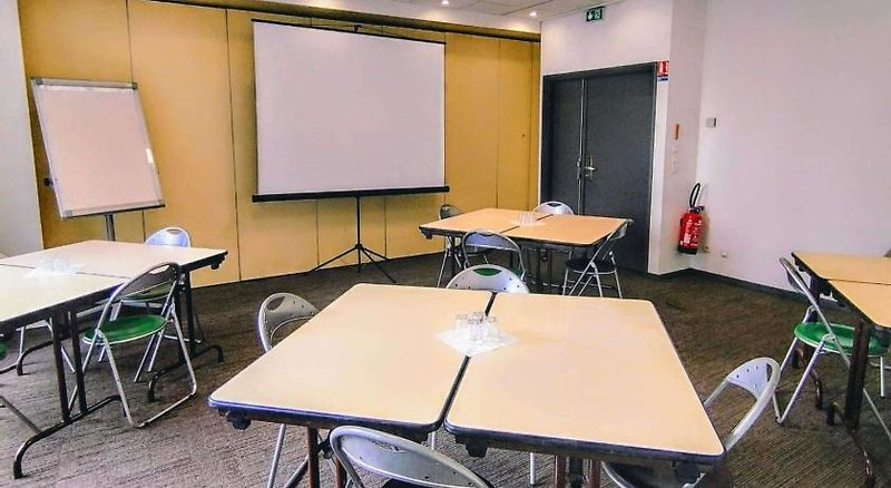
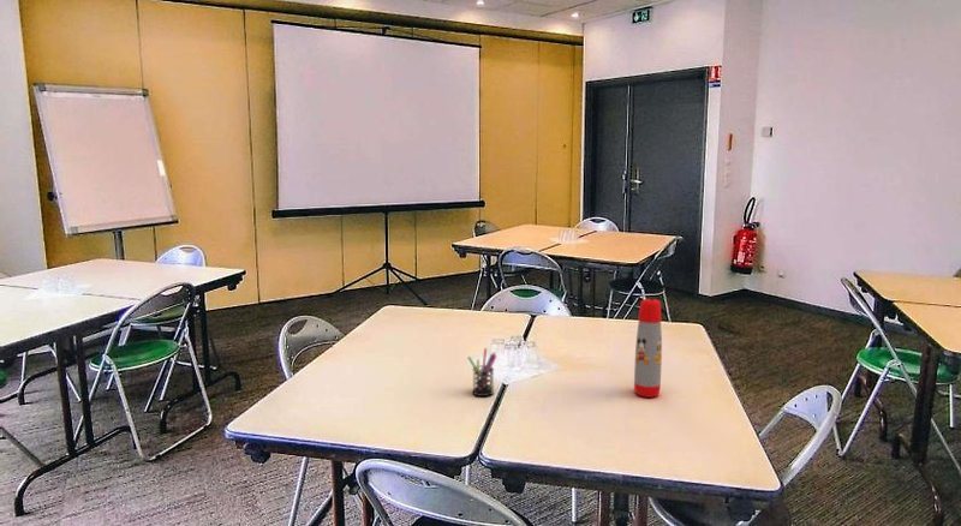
+ water bottle (649, 346)
+ pen holder (480, 371)
